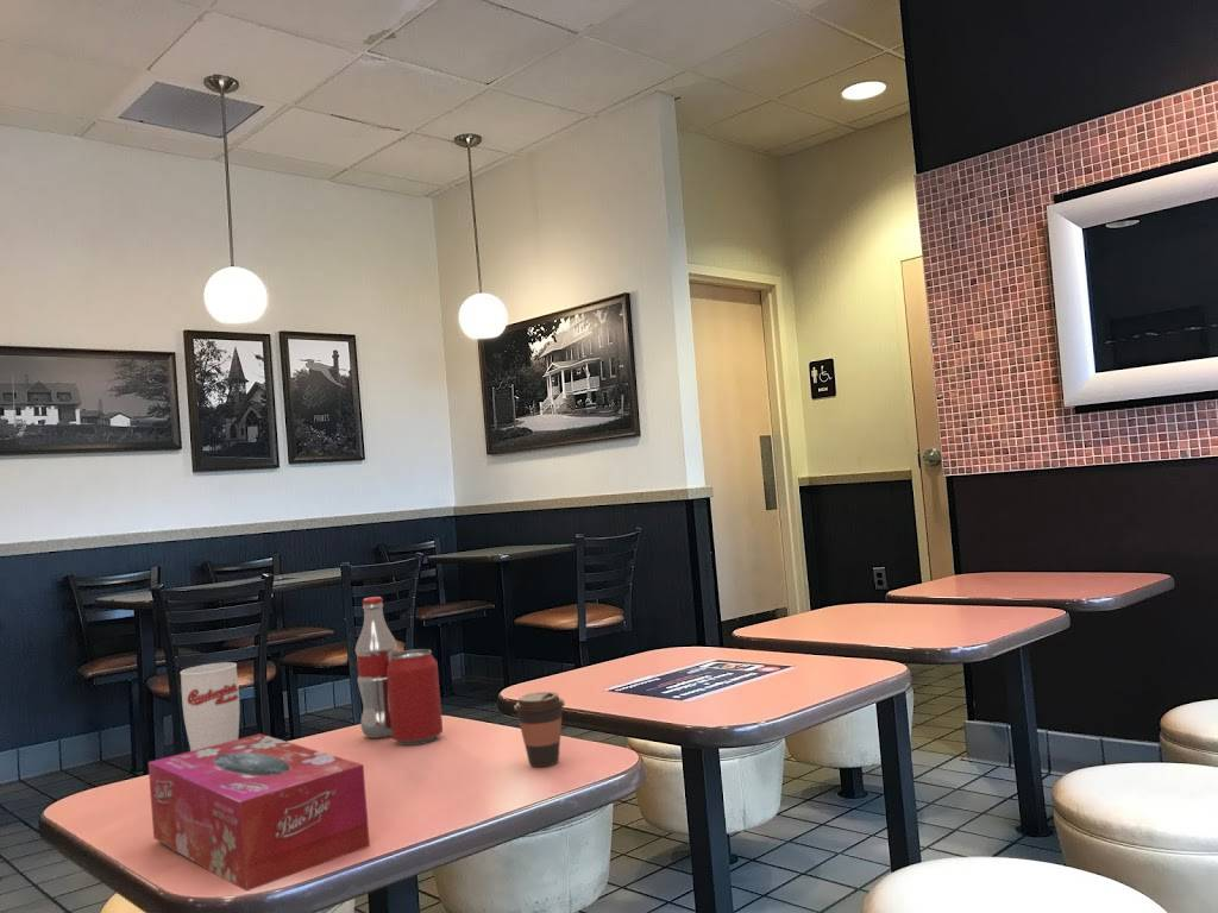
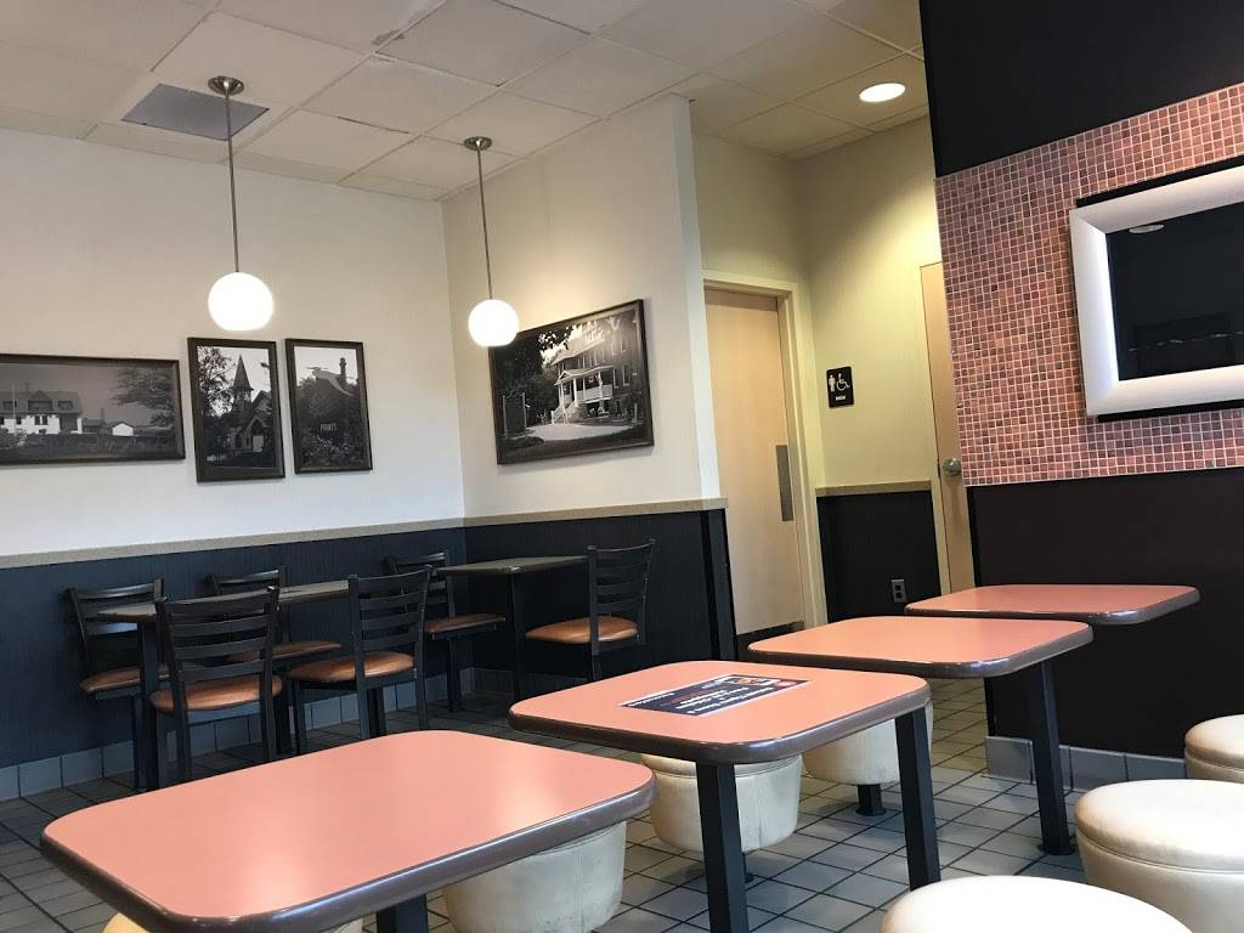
- cup (212, 722)
- tissue box (253, 802)
- coffee cup (541, 729)
- pop (395, 667)
